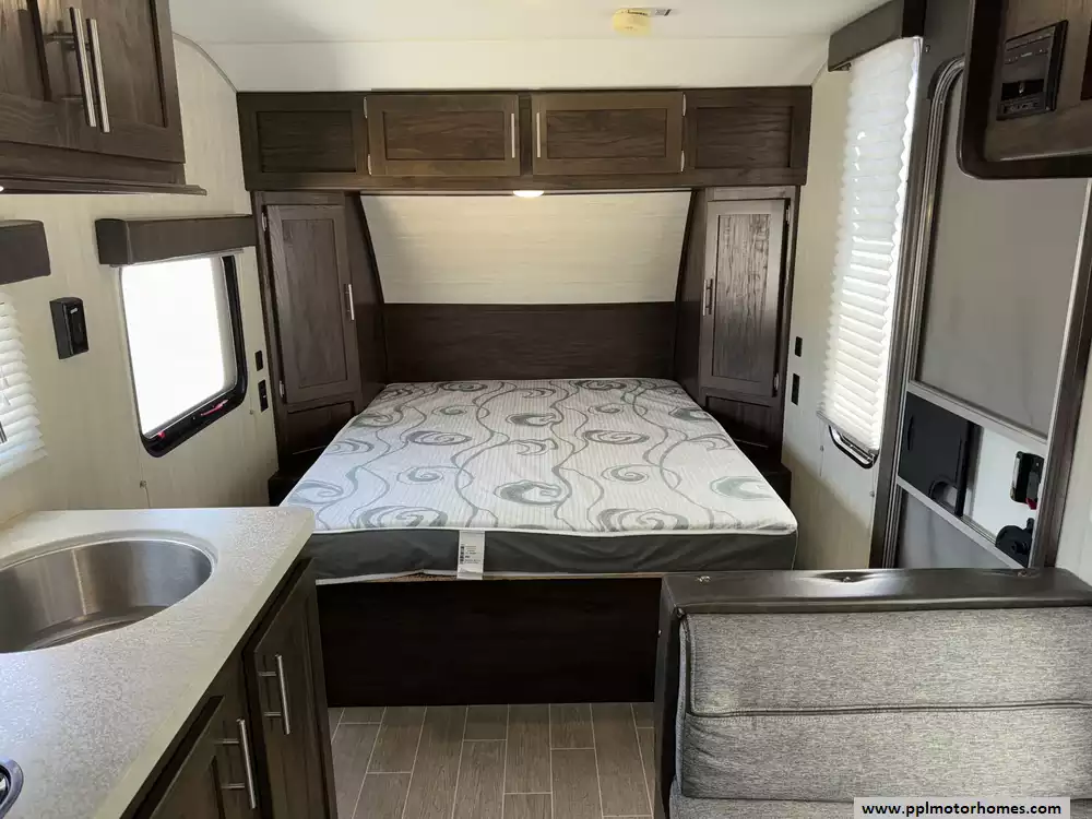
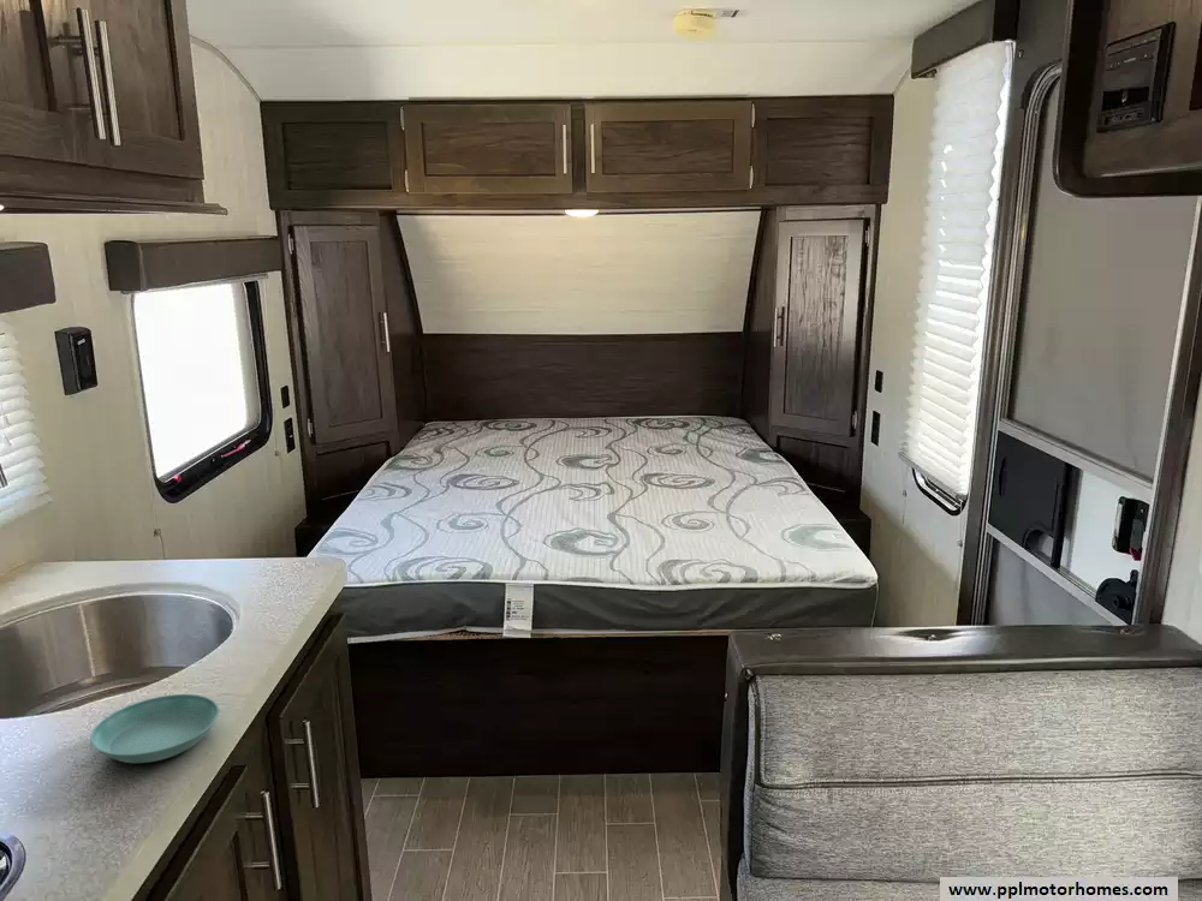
+ saucer (157, 730)
